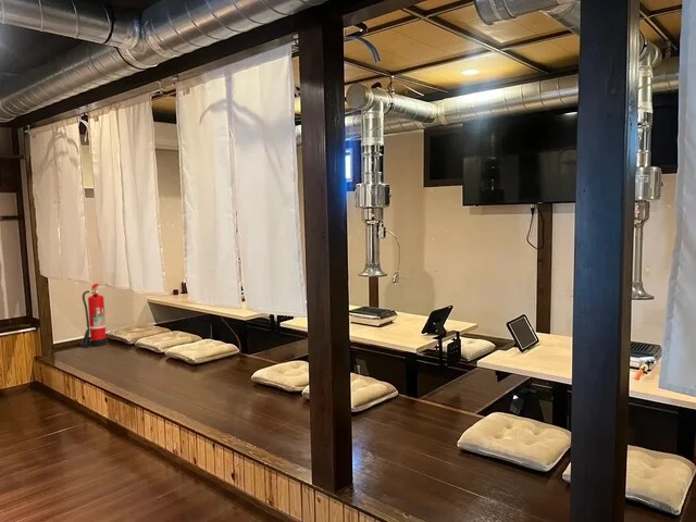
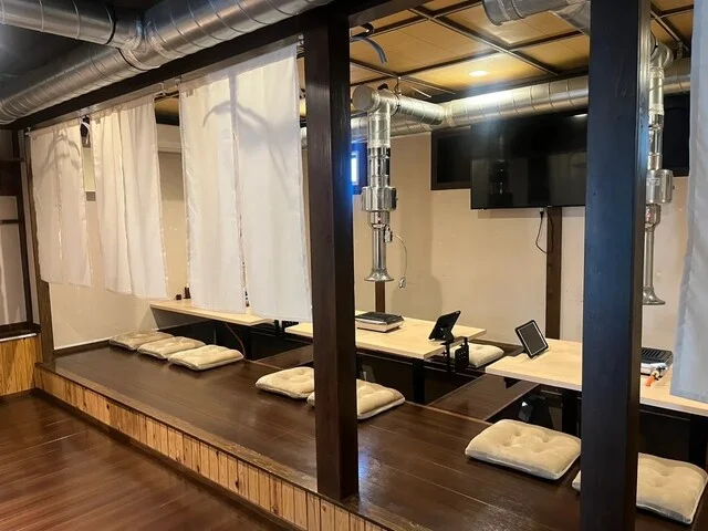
- fire extinguisher (95, 313)
